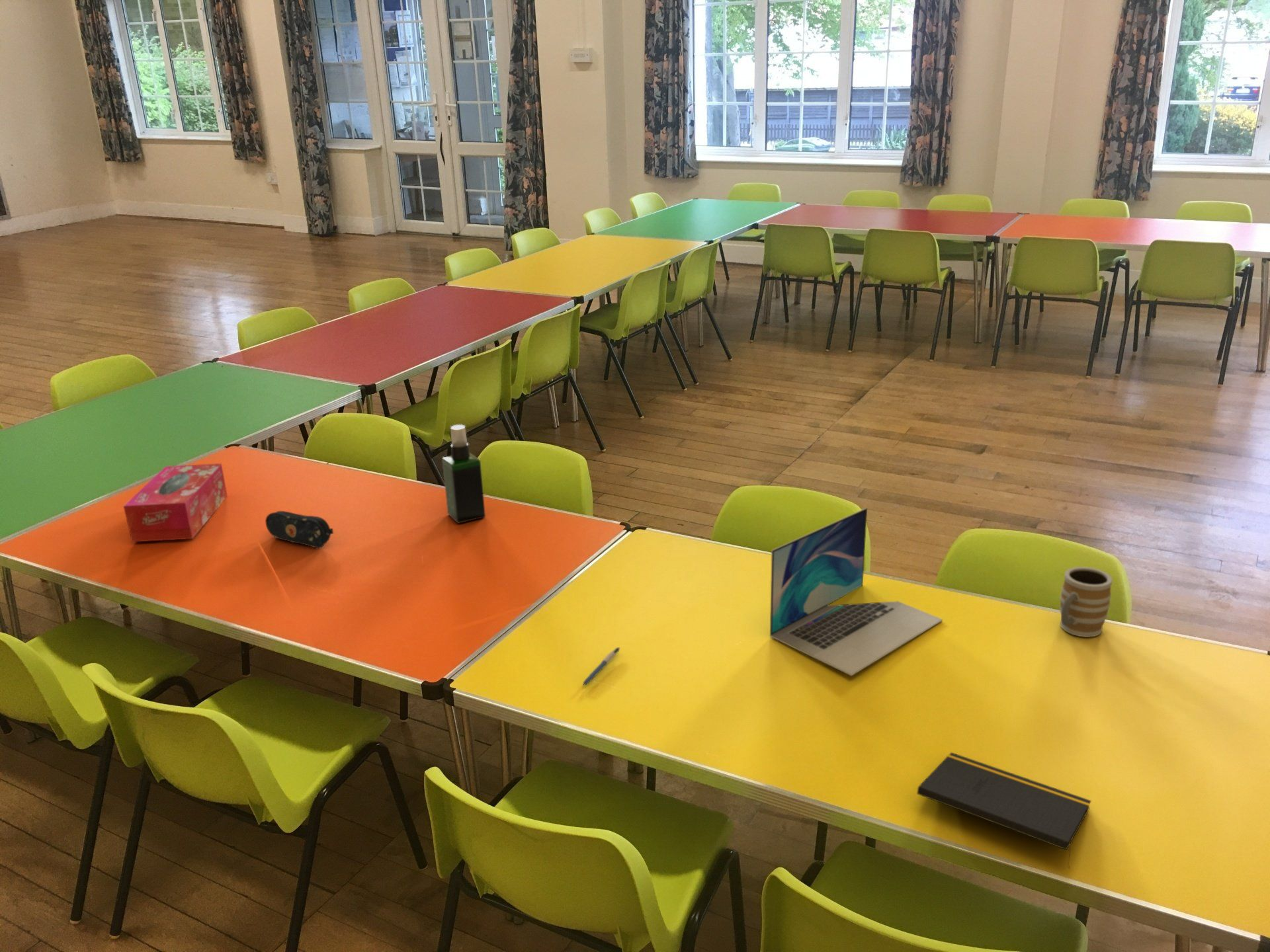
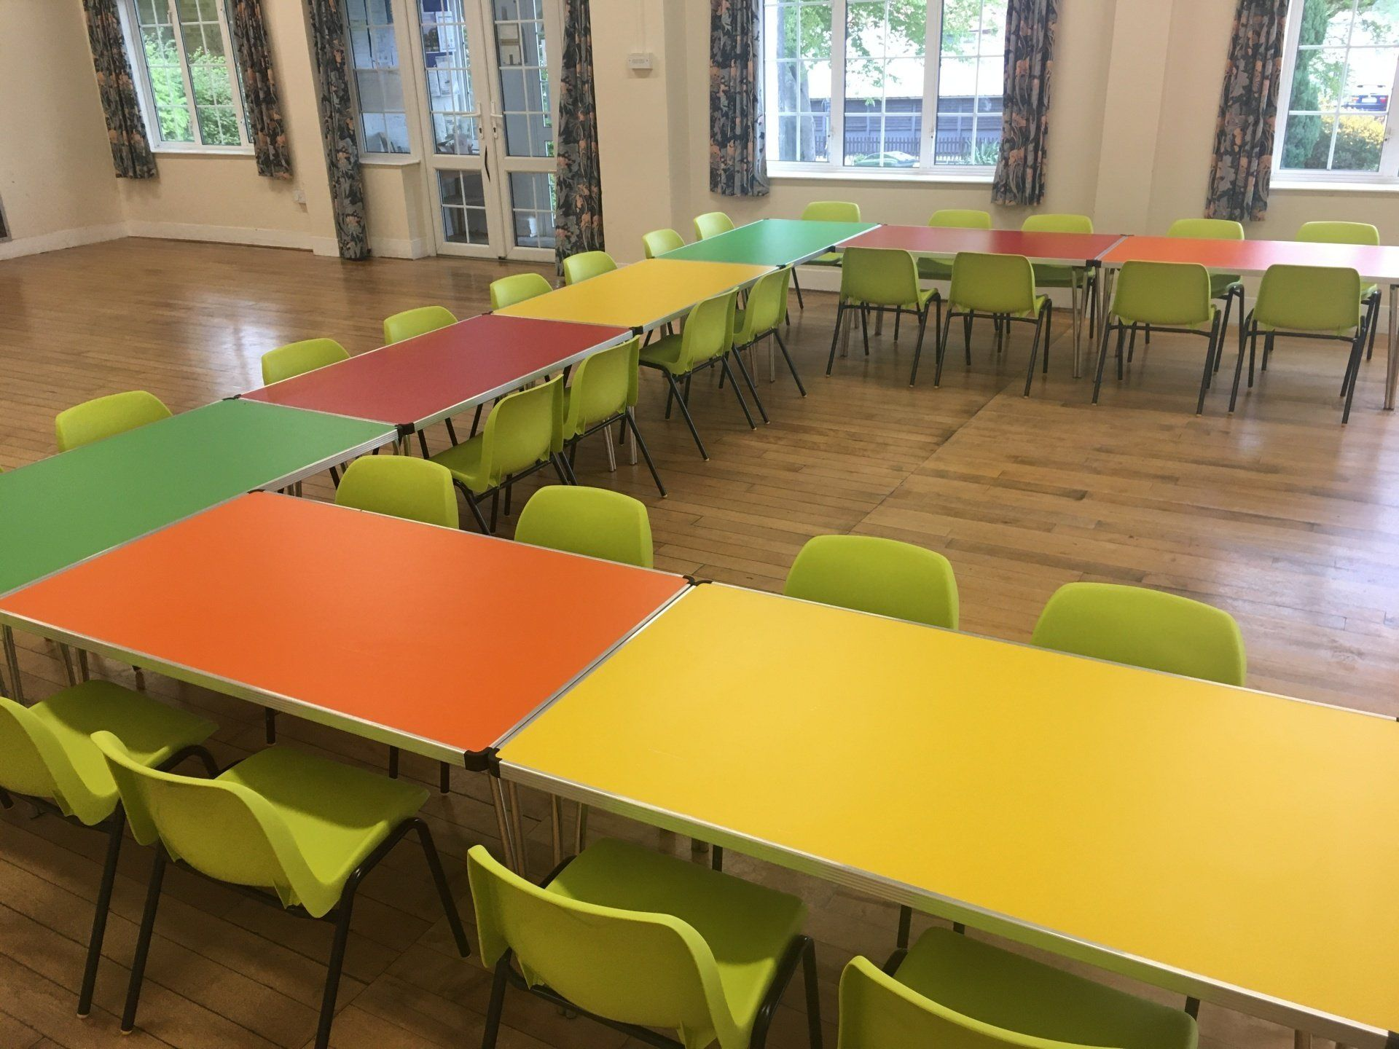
- spray bottle (462, 472)
- pen (601, 665)
- laptop (859, 586)
- pencil case (298, 528)
- notepad (1004, 797)
- mug (1080, 604)
- tissue box (178, 500)
